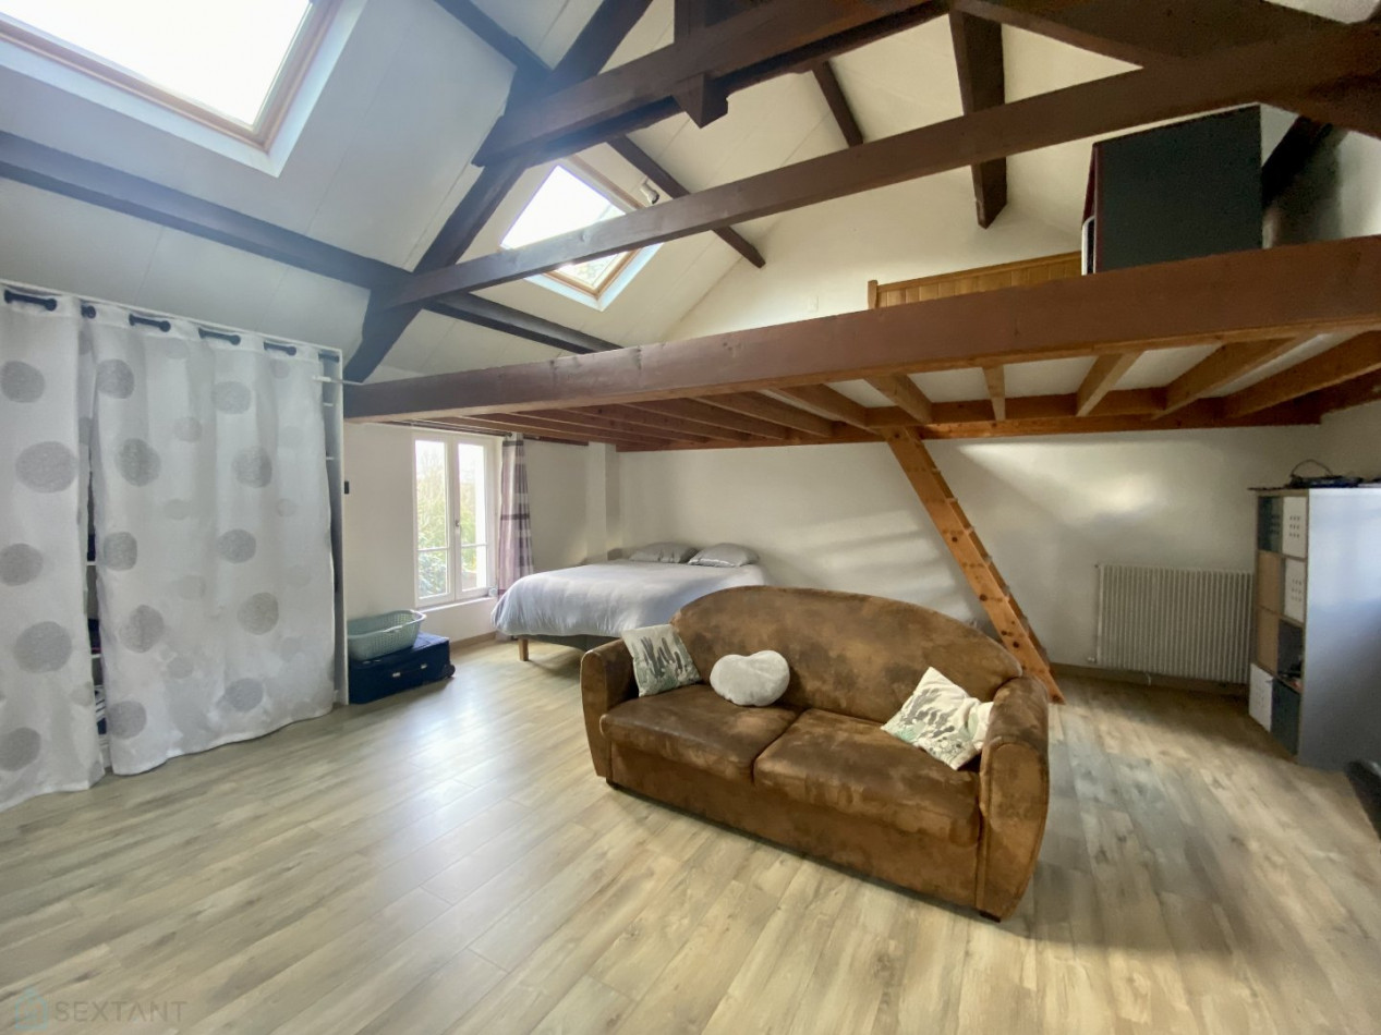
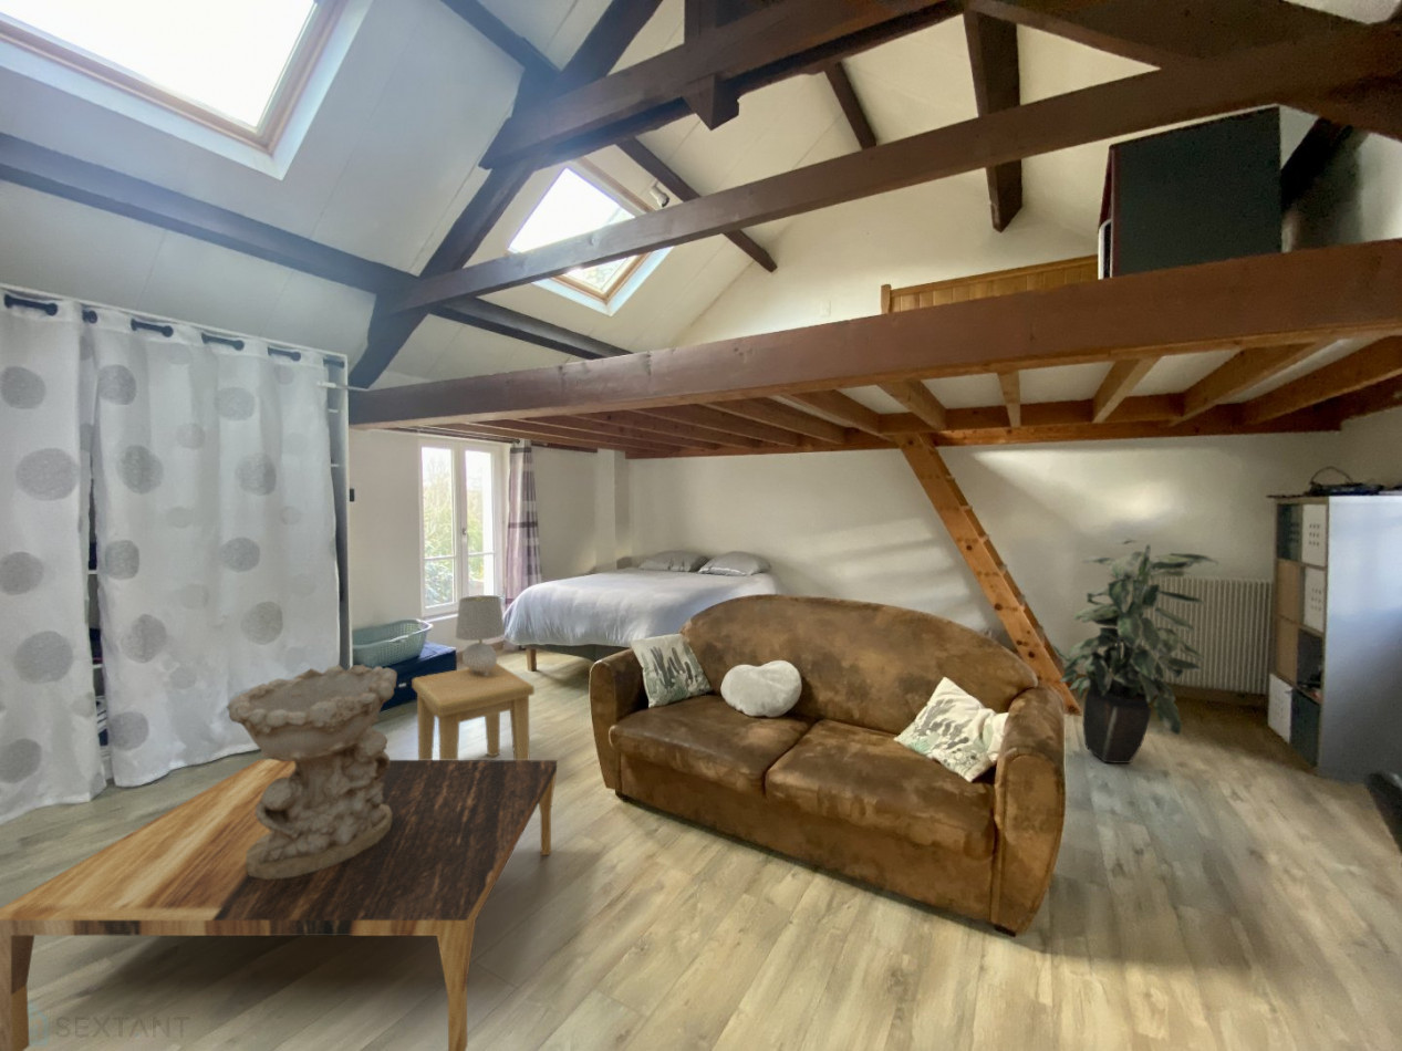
+ coffee table (339, 875)
+ decorative bowl (321, 760)
+ side table (471, 719)
+ table lamp (480, 635)
+ indoor plant (1128, 651)
